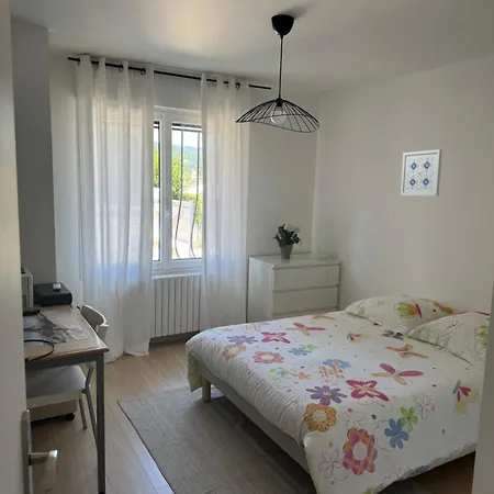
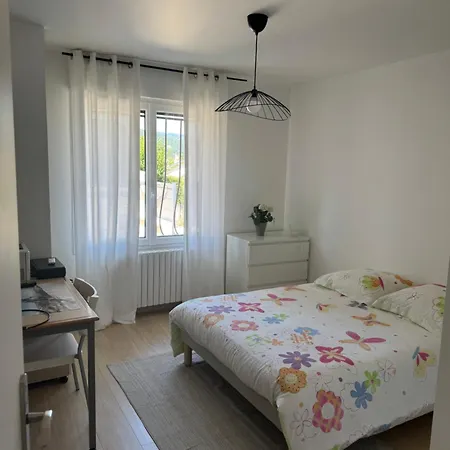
- wall art (419, 173)
